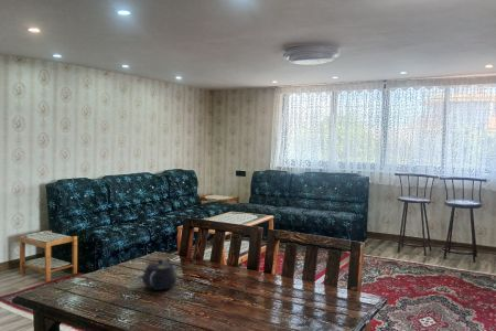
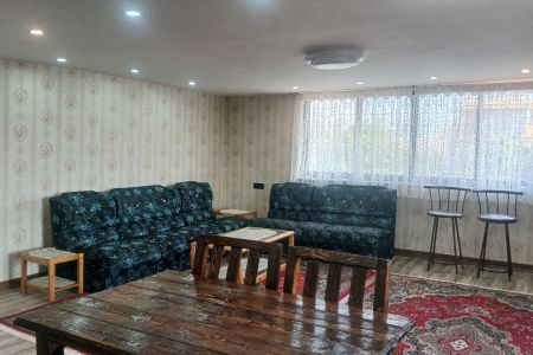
- teapot (160, 271)
